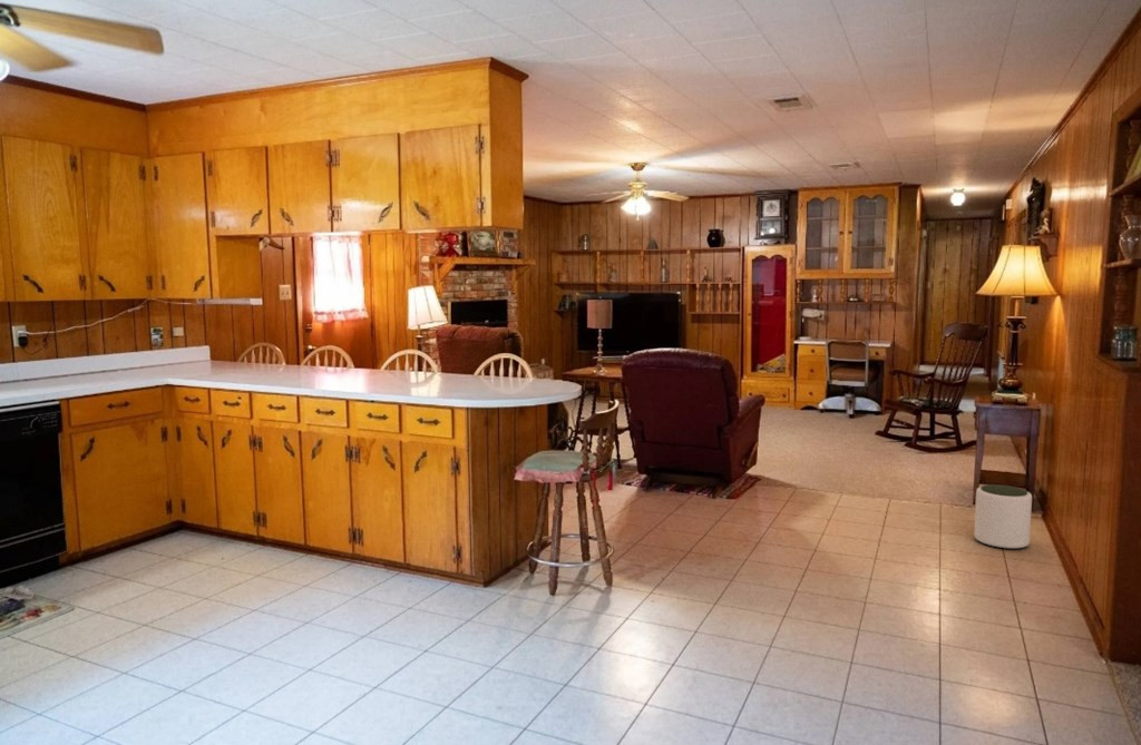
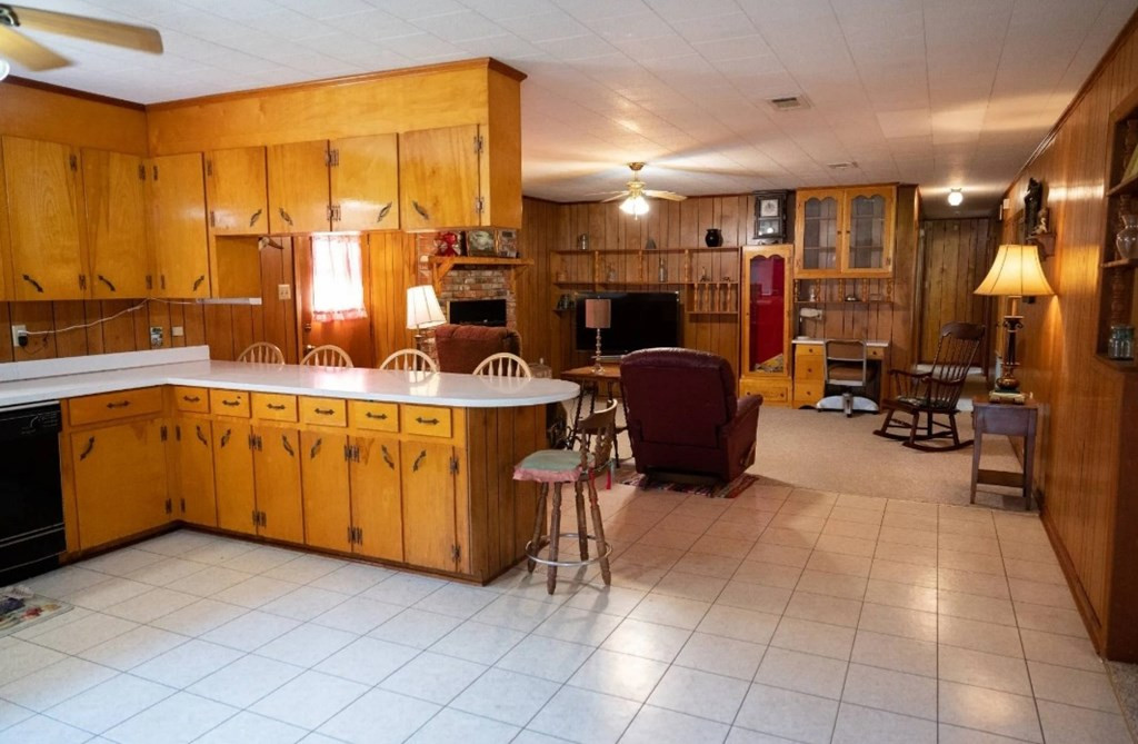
- plant pot (1002, 516)
